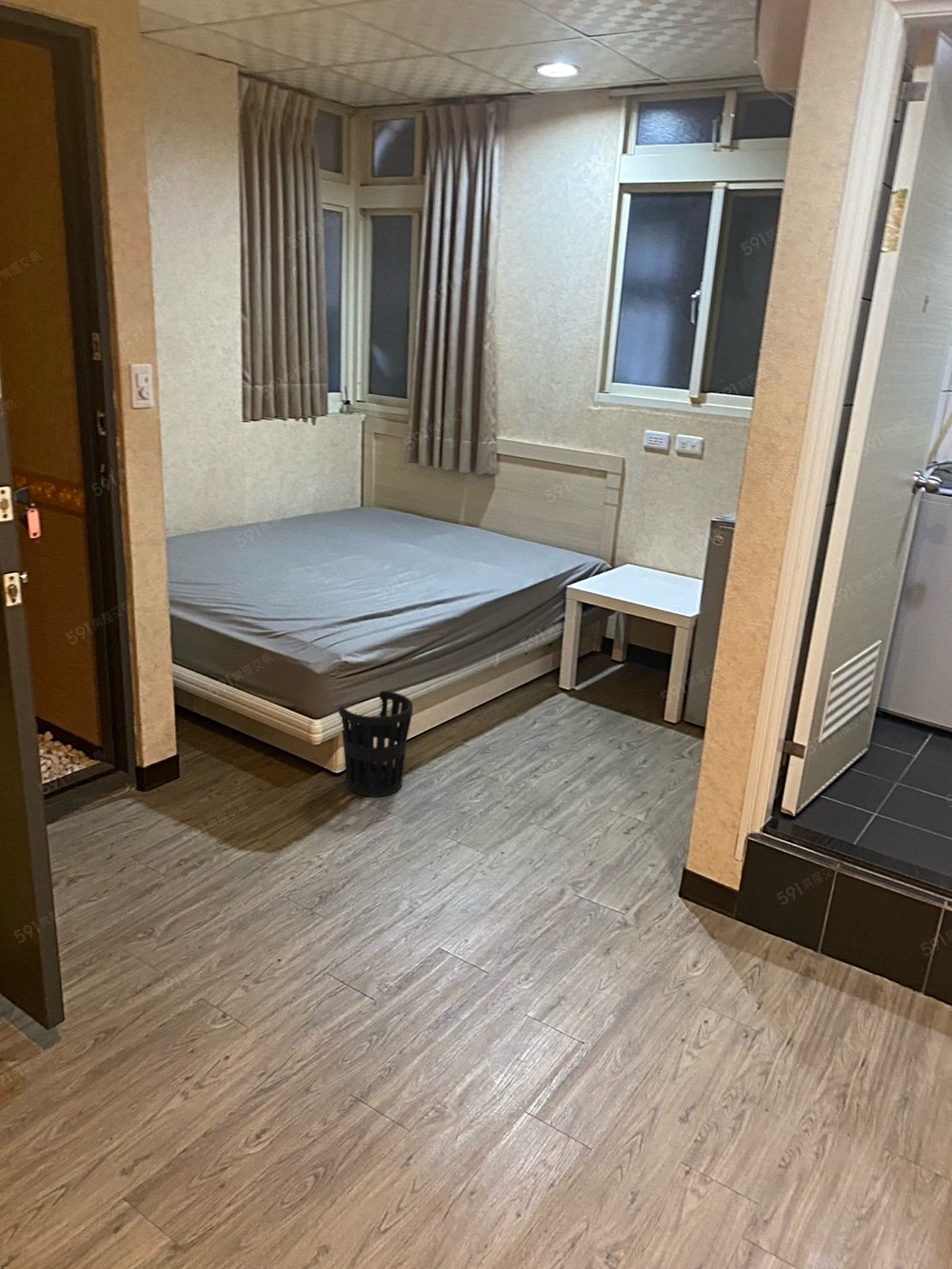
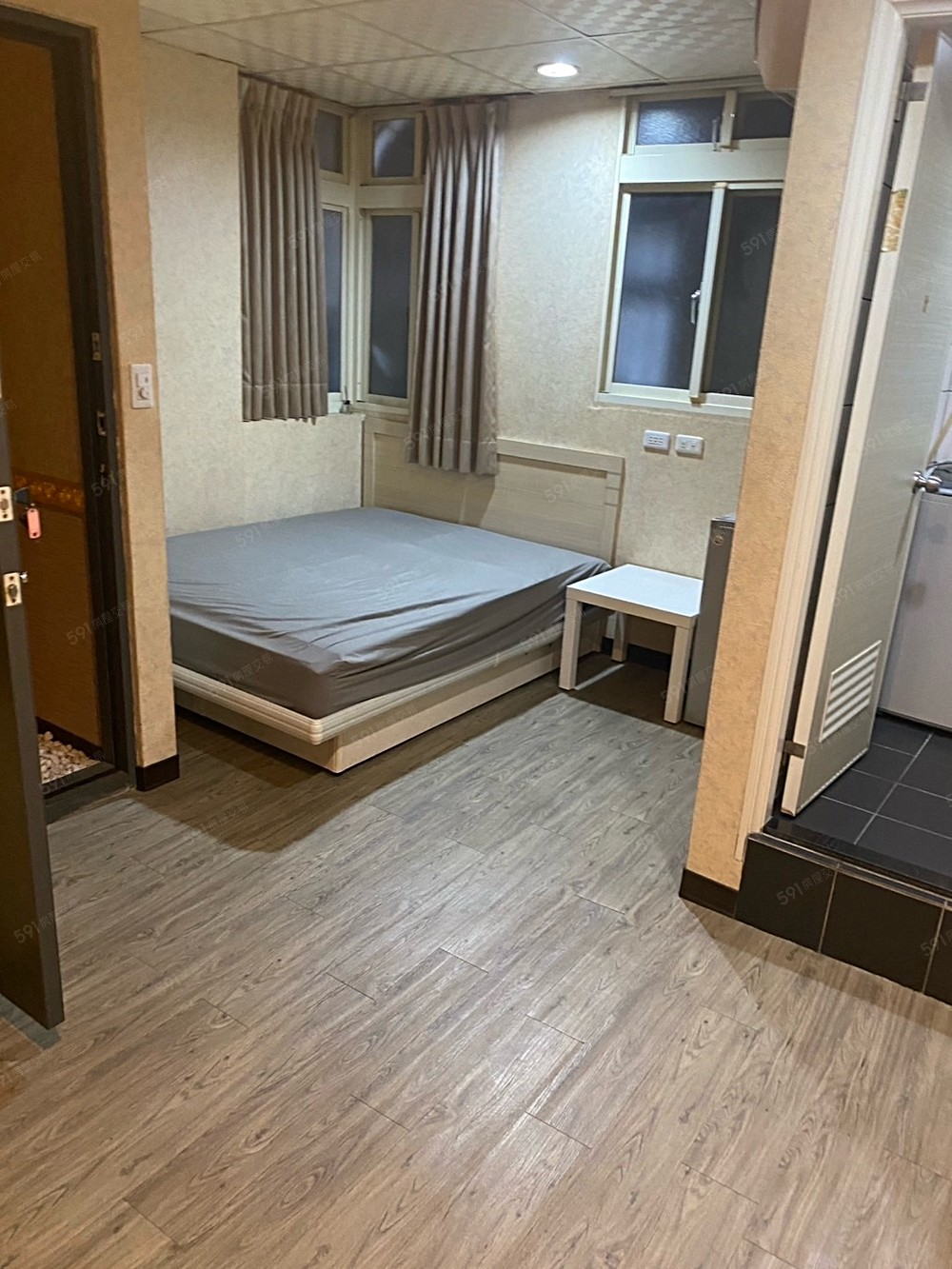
- wastebasket (373, 744)
